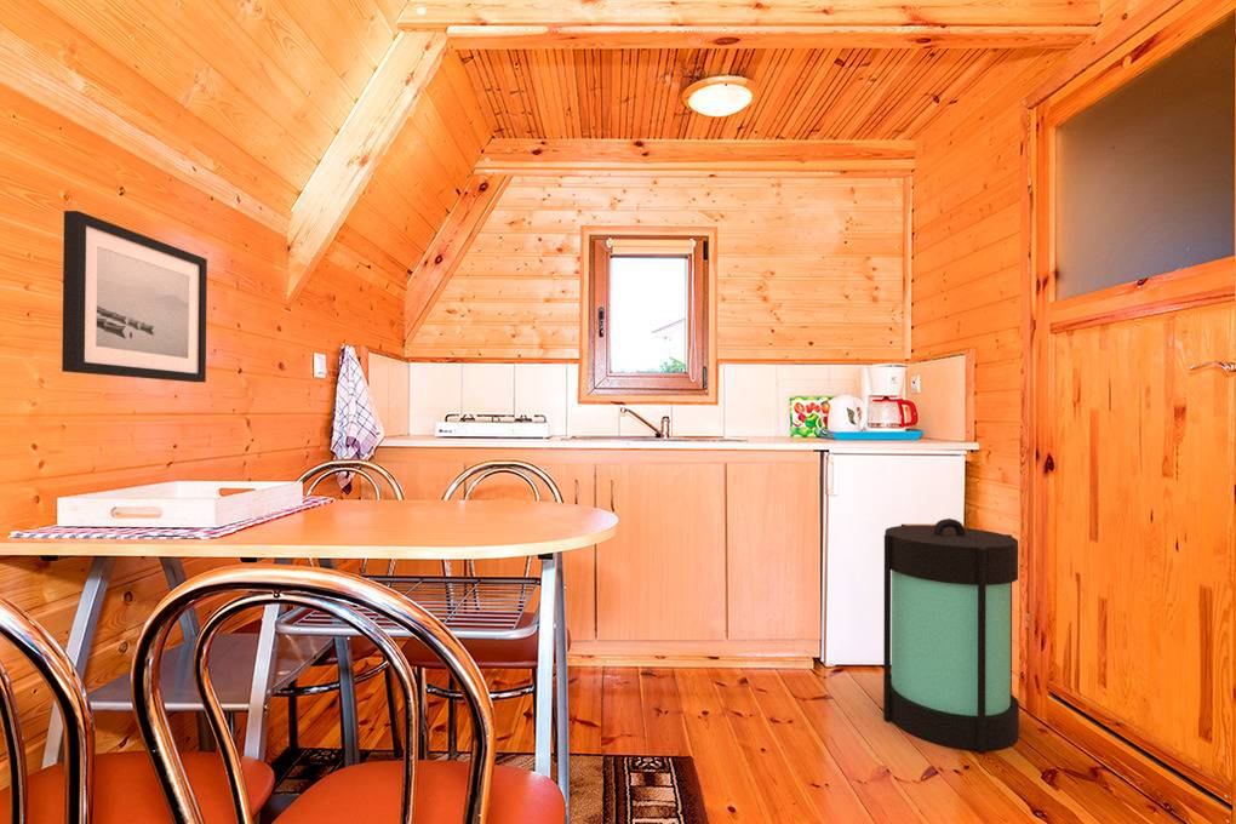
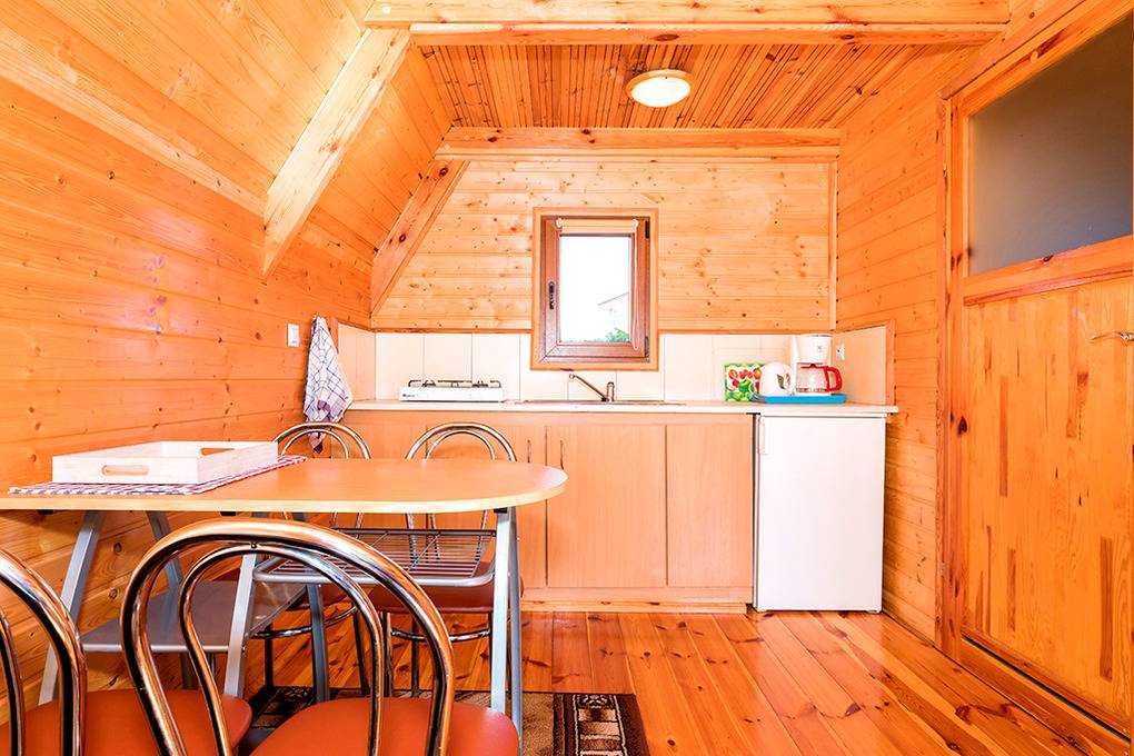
- wall art (144, 308)
- lantern (948, 618)
